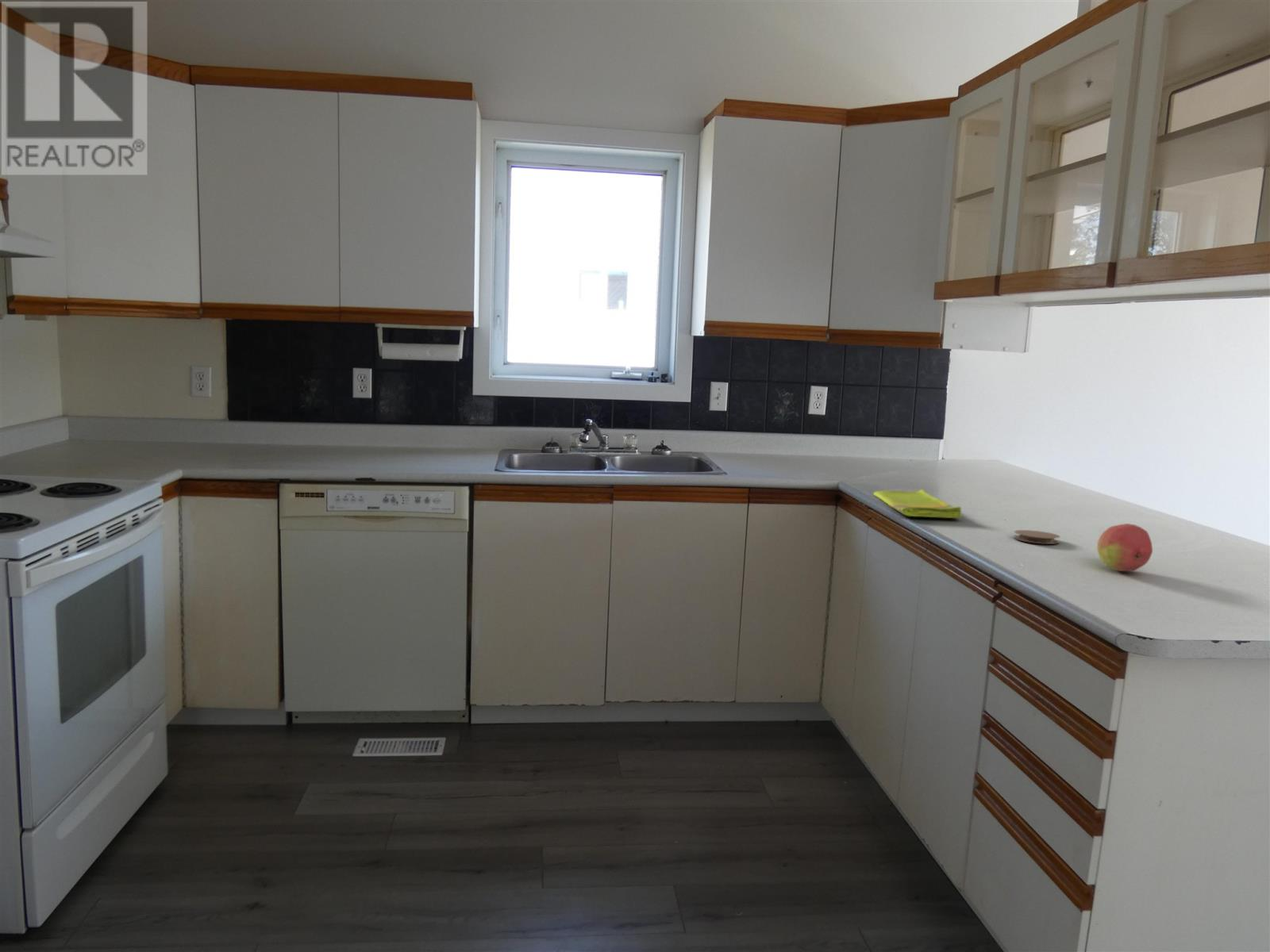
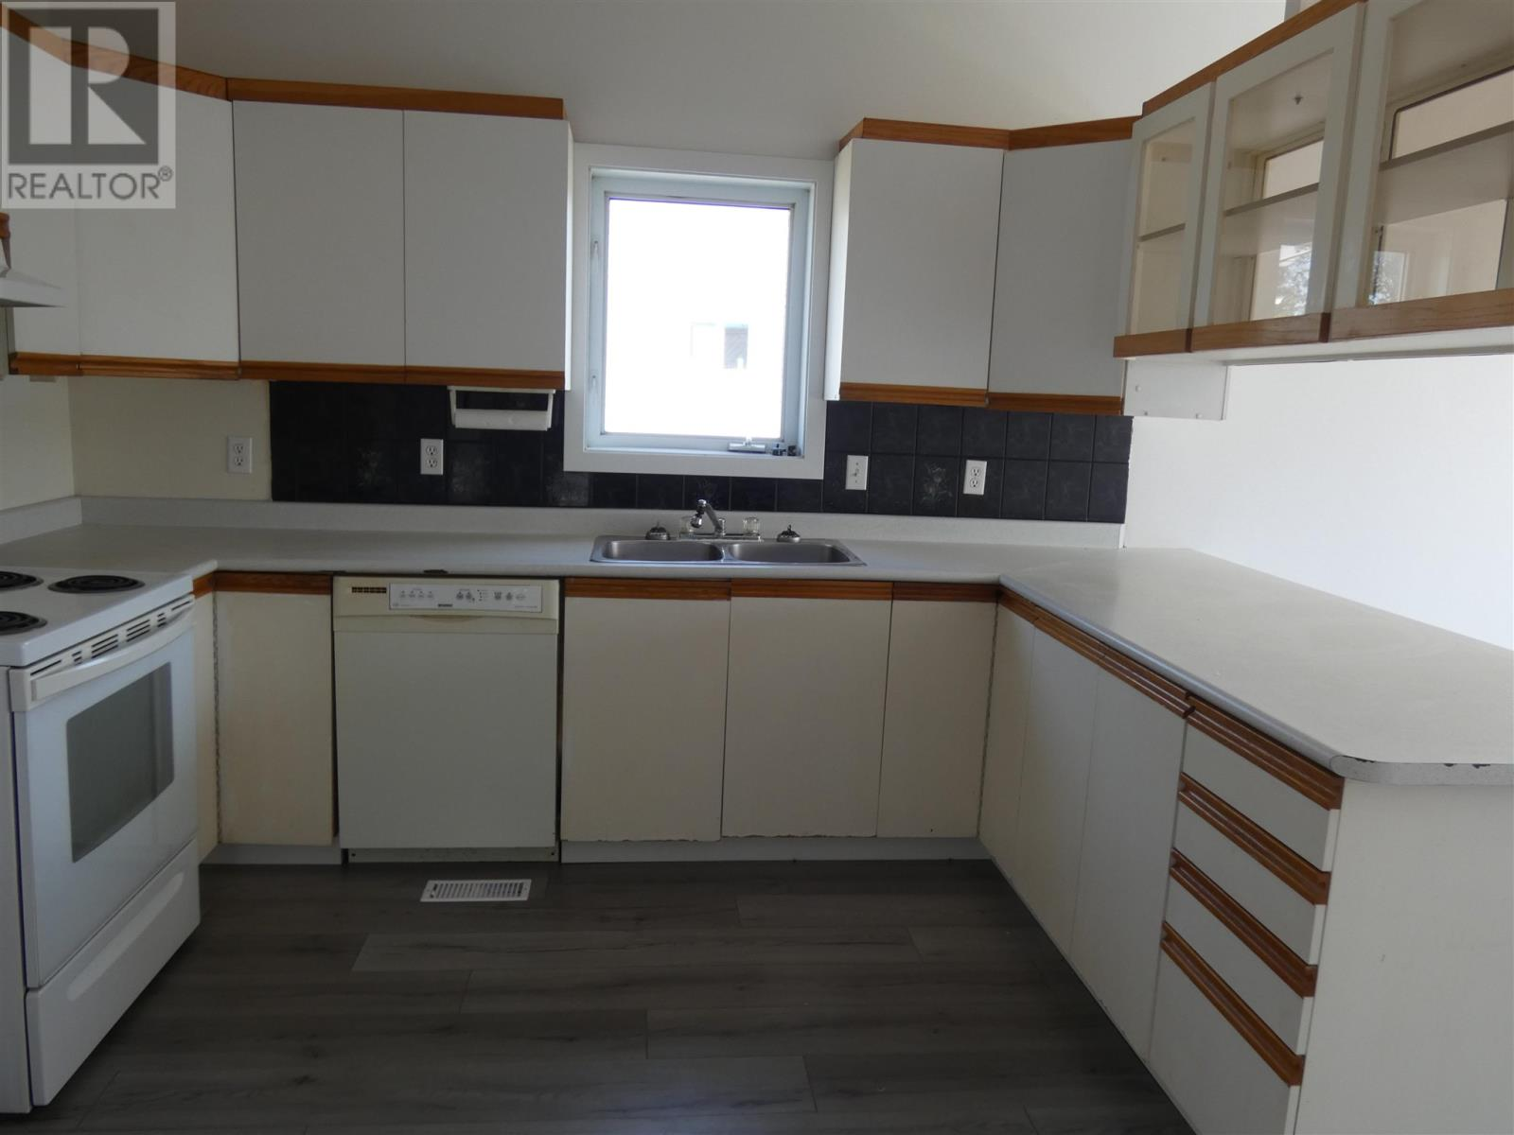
- coaster (1036, 536)
- dish towel (914, 501)
- fruit (1123, 547)
